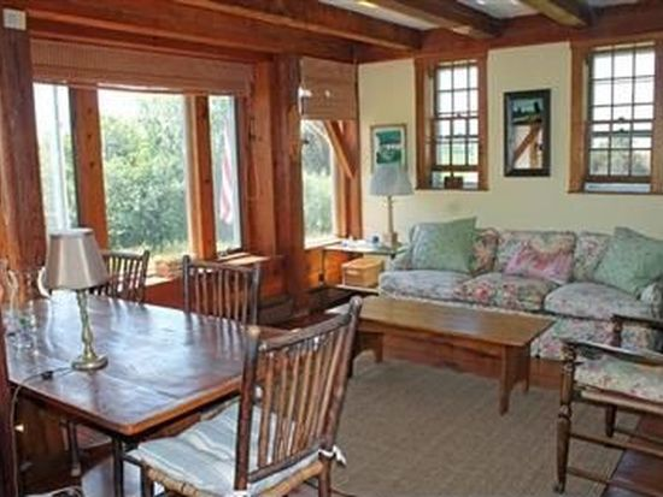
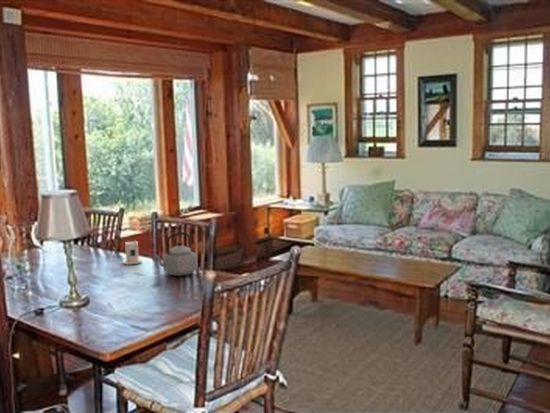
+ candle (131, 251)
+ teapot (175, 254)
